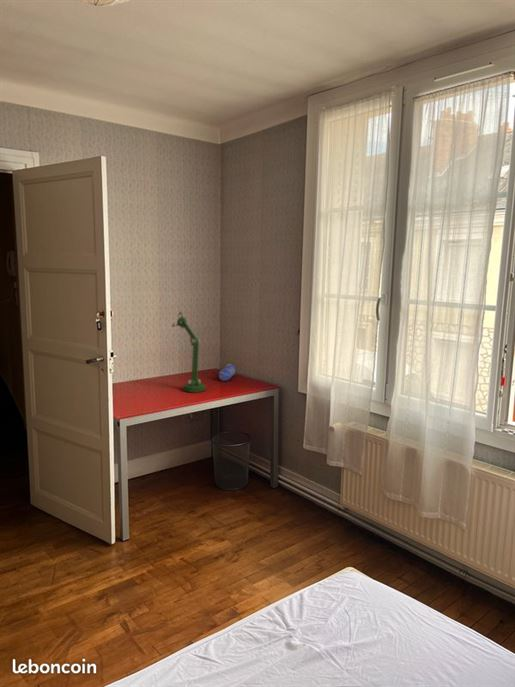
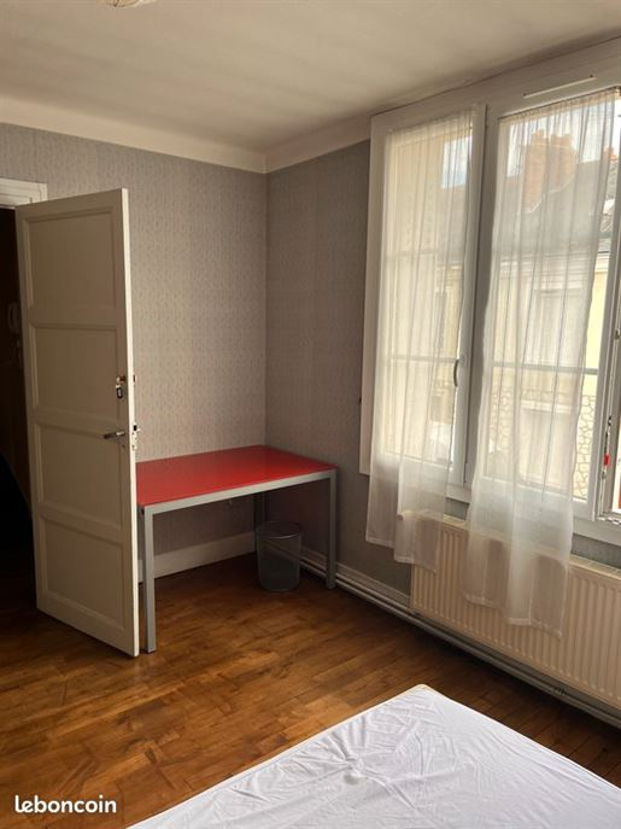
- desk lamp (192, 352)
- pencil case (227, 372)
